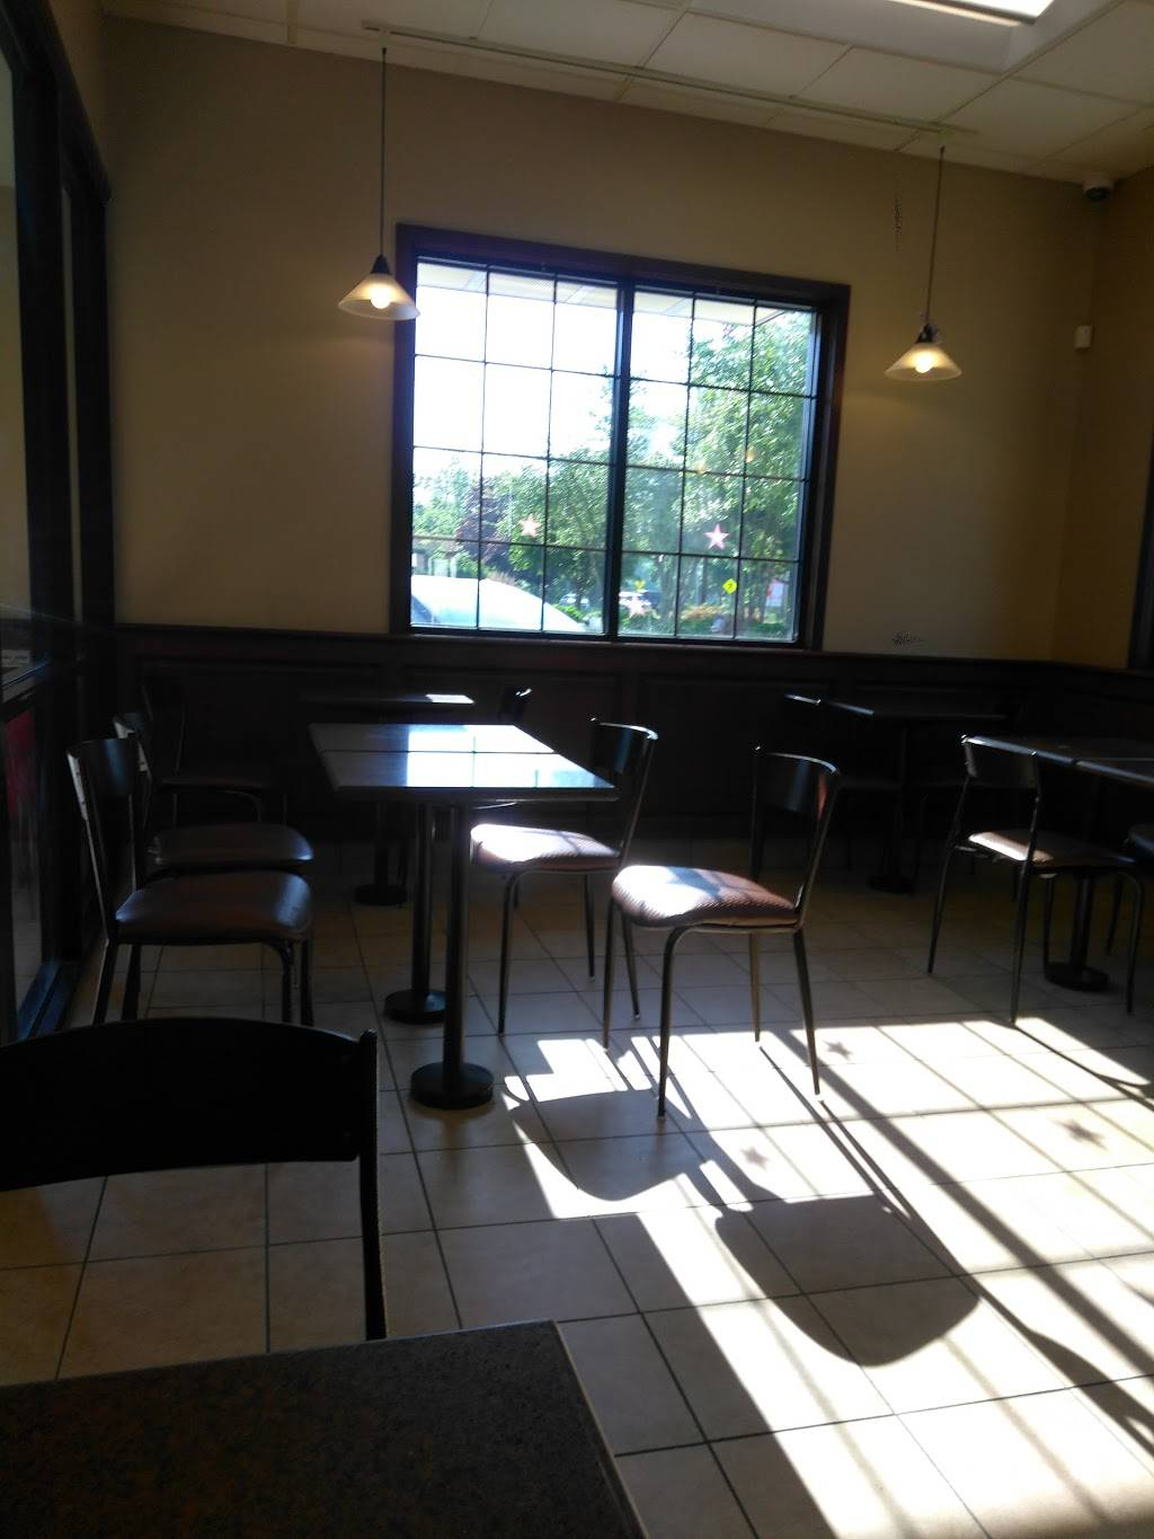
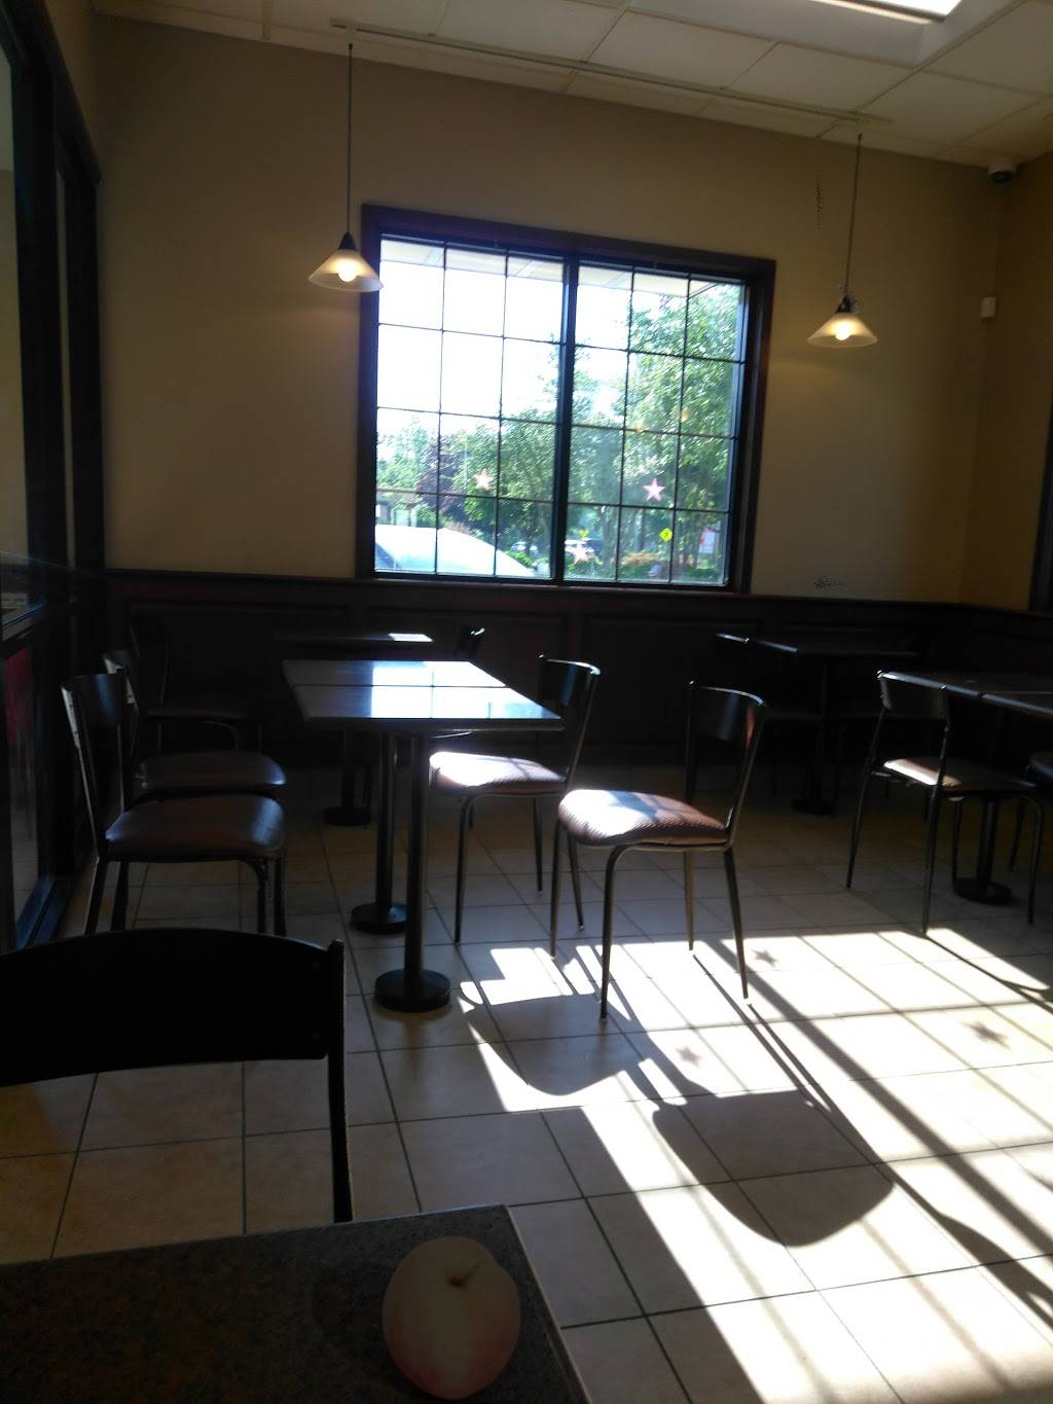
+ fruit (451, 1314)
